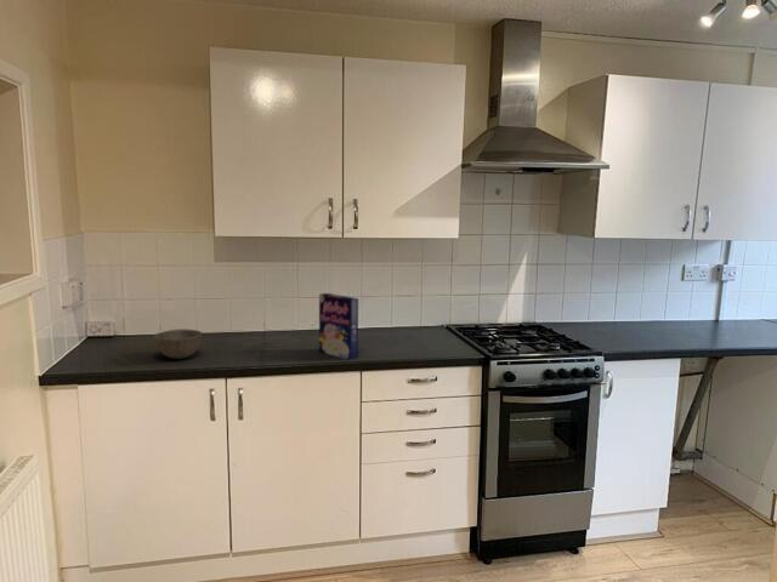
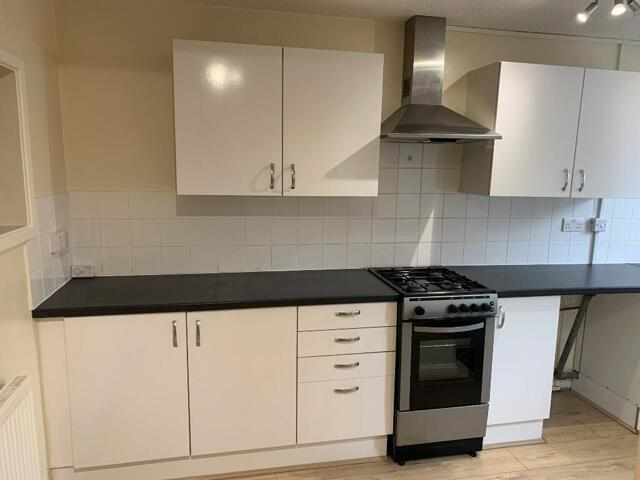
- bowl (178, 346)
- cereal box (338, 325)
